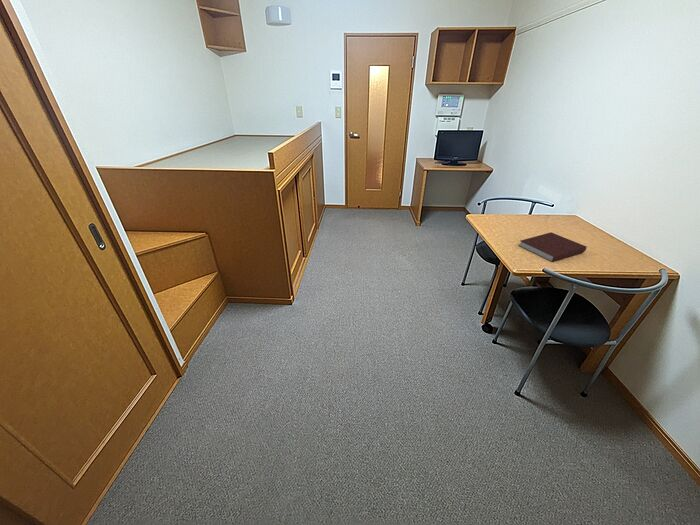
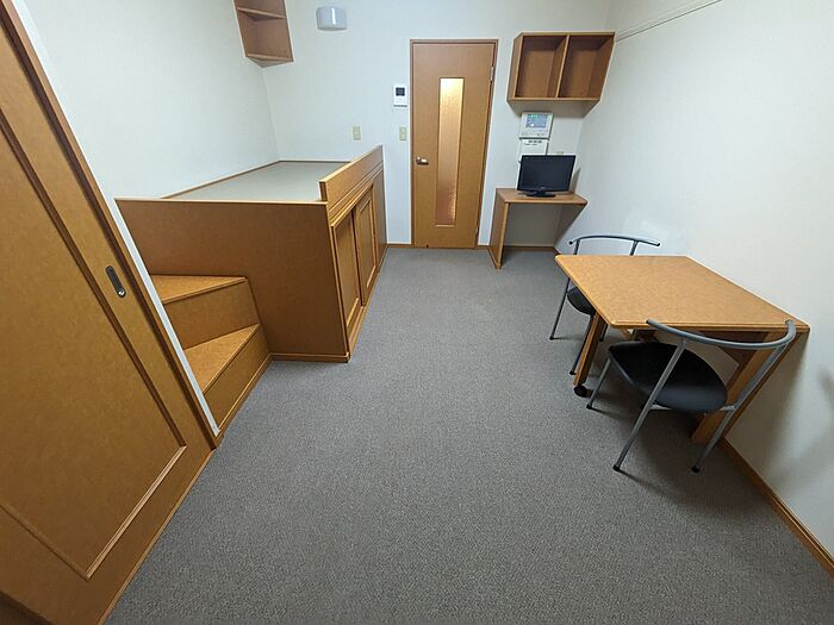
- notebook (551, 246)
